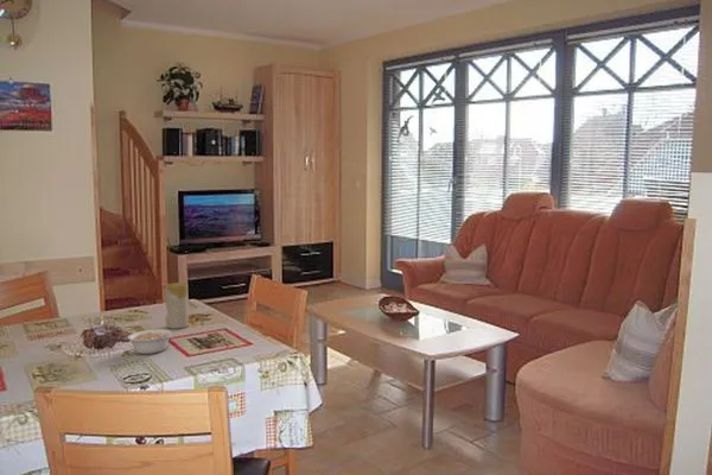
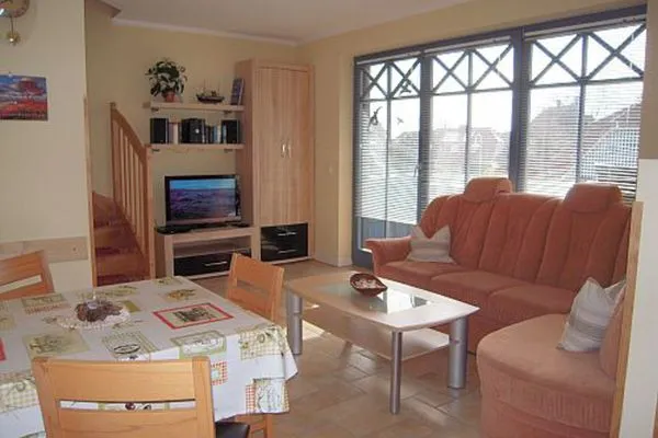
- candle (177, 305)
- legume (152, 340)
